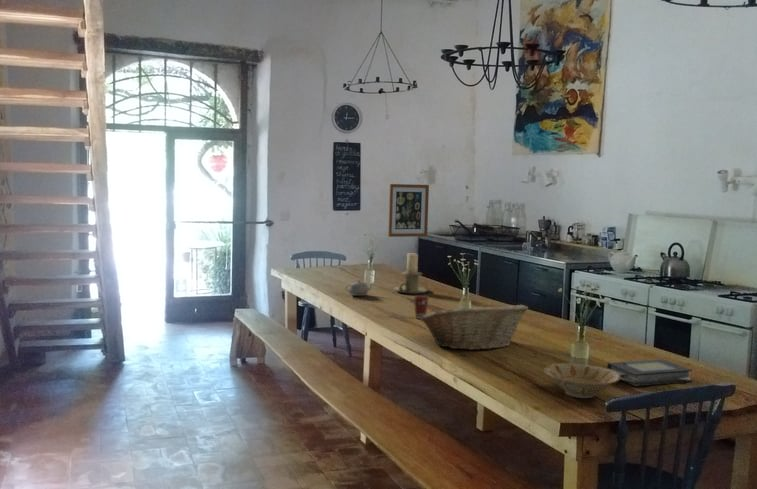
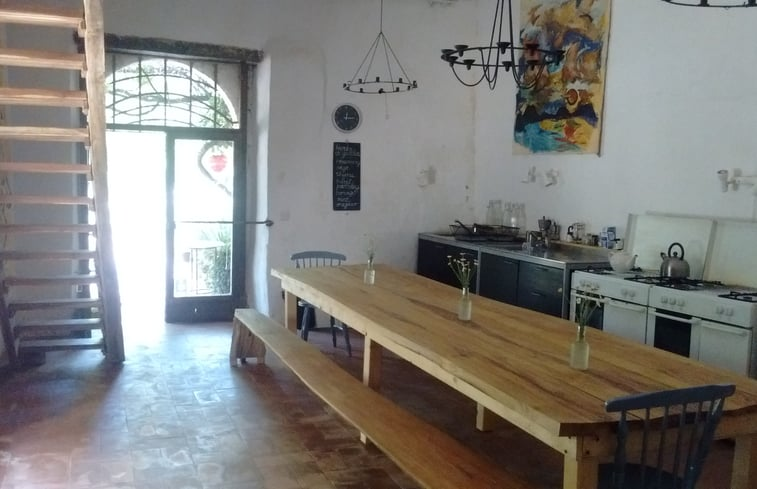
- teapot (359, 287)
- wall art (408, 210)
- fruit basket (474, 322)
- coffee cup (420, 307)
- book (649, 372)
- bowl (581, 383)
- candle holder (412, 272)
